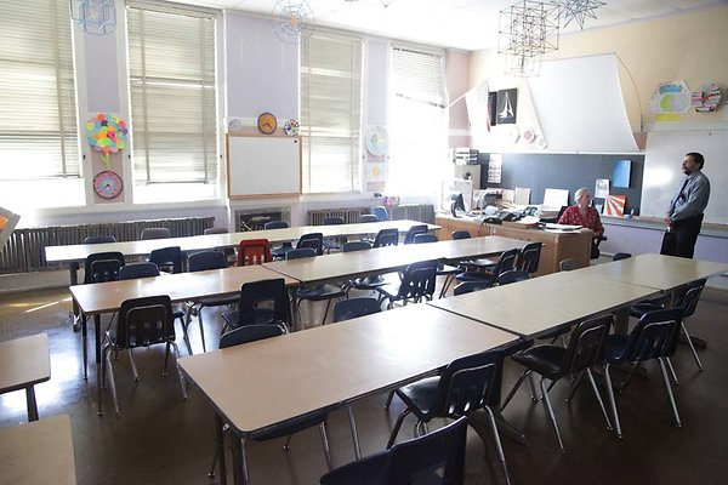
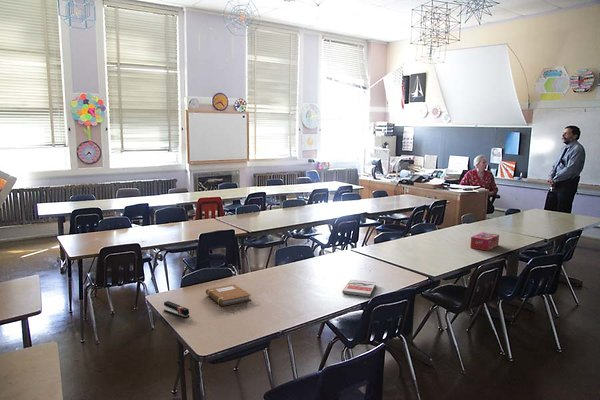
+ stapler (176, 309)
+ book (359, 287)
+ notebook (227, 294)
+ tissue box (484, 241)
